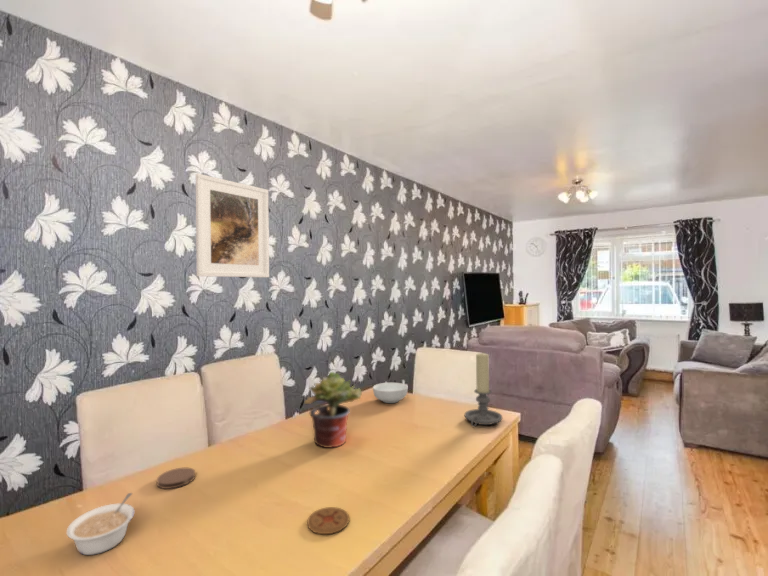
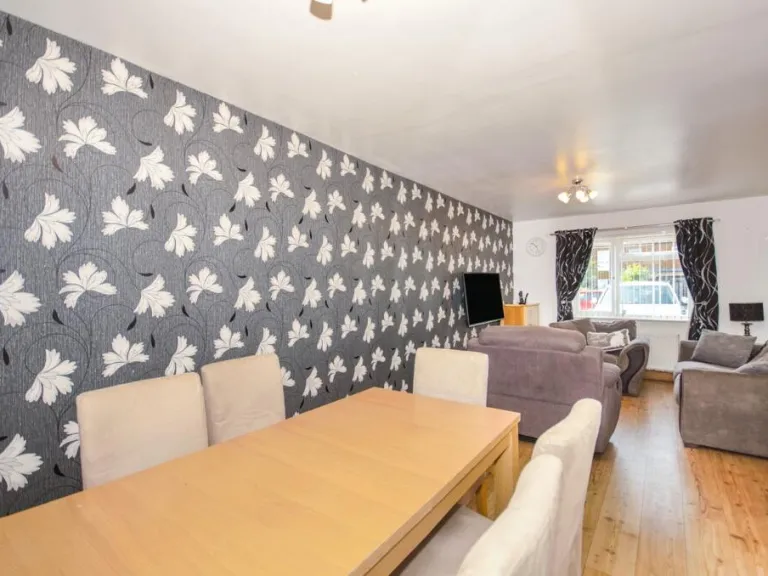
- legume (102, 527)
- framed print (235, 229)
- candle holder (481, 387)
- potted plant (334, 406)
- coaster (328, 520)
- coaster (176, 477)
- cereal bowl (390, 393)
